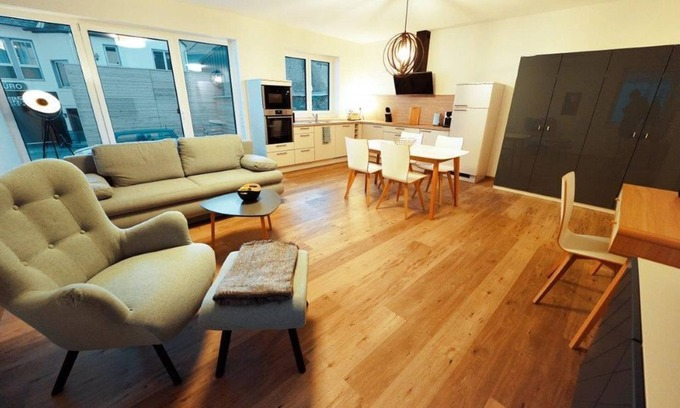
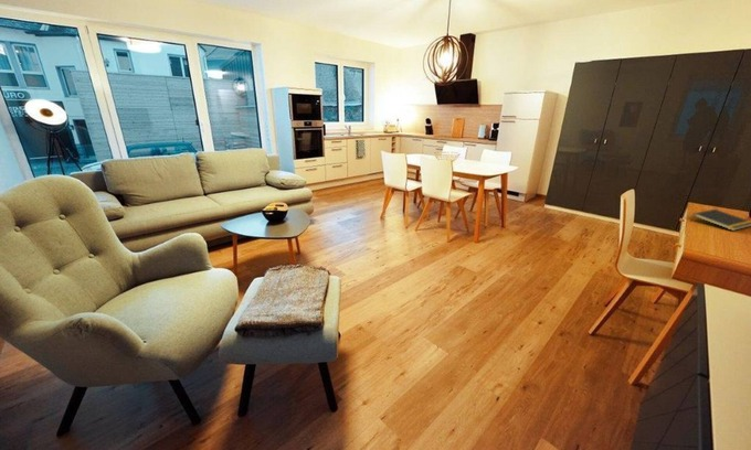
+ notepad (723, 218)
